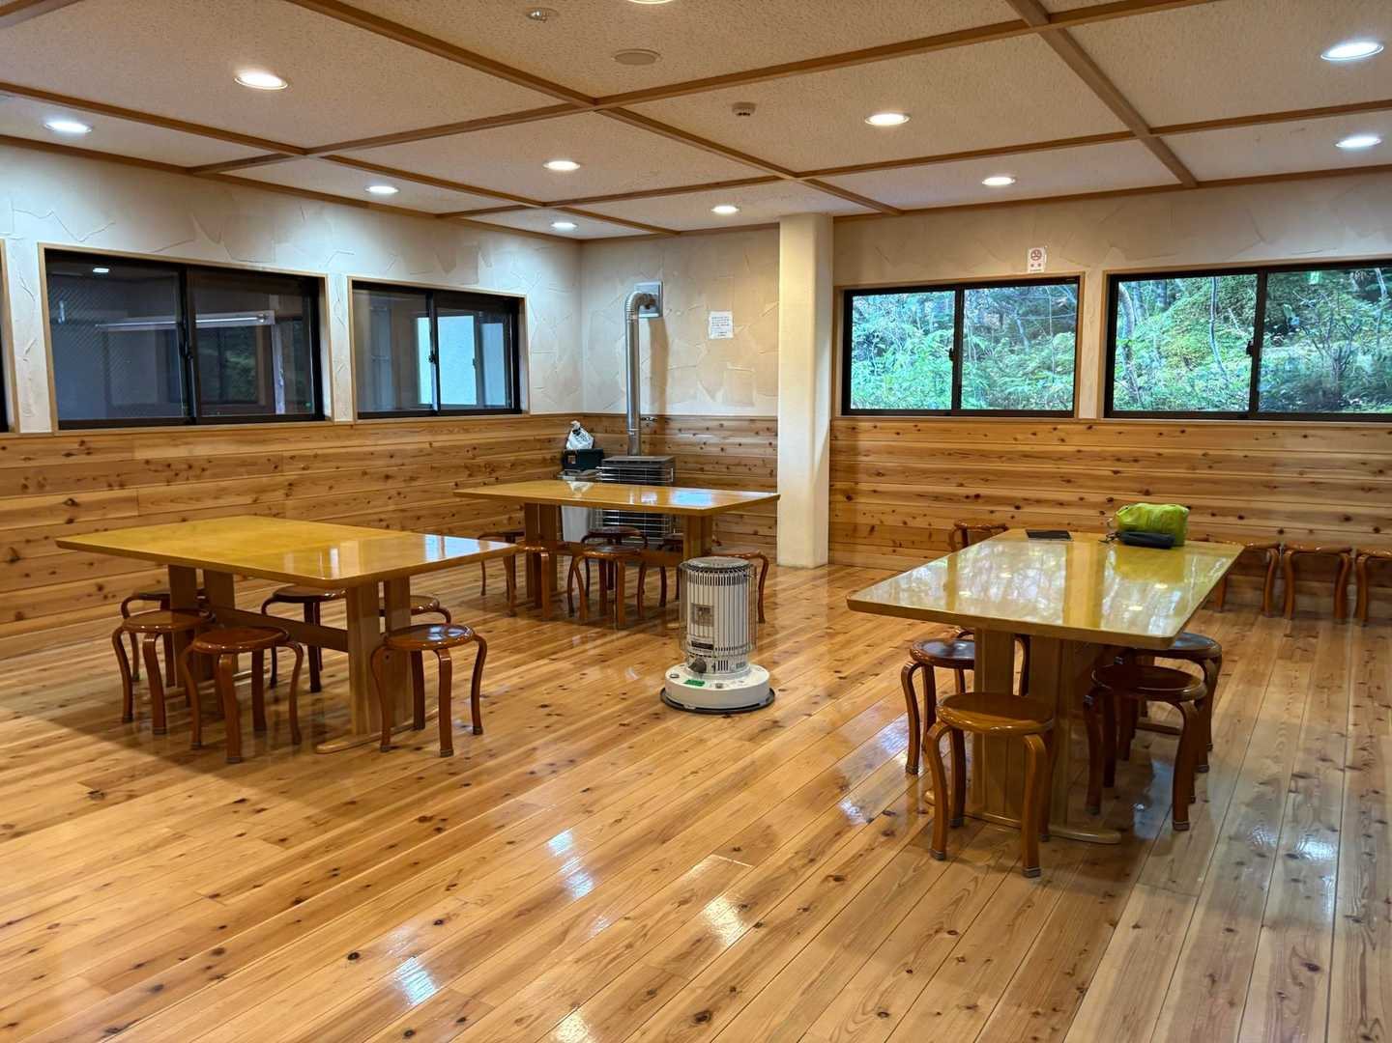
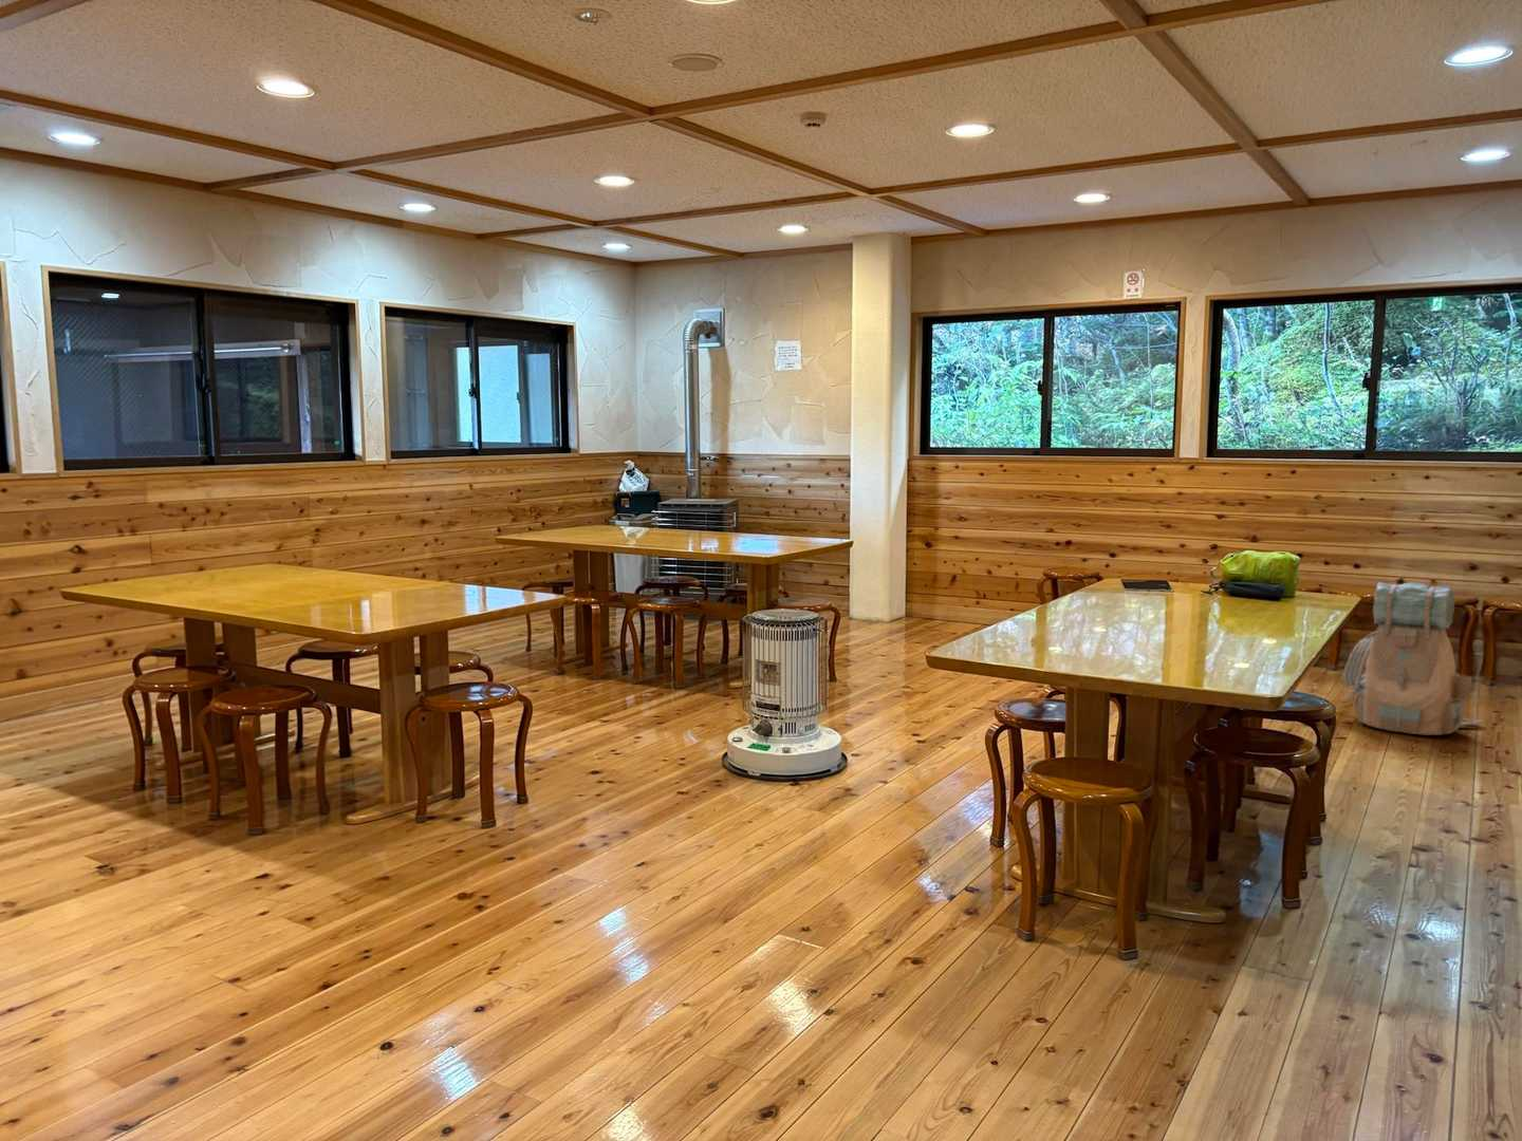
+ backpack (1411, 653)
